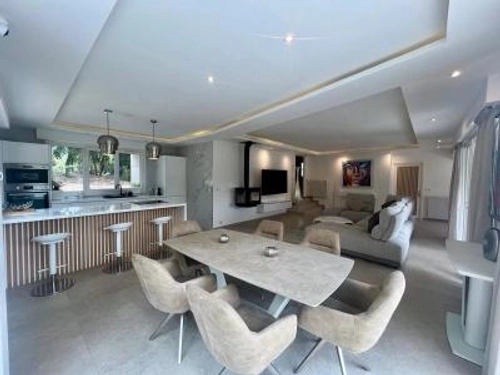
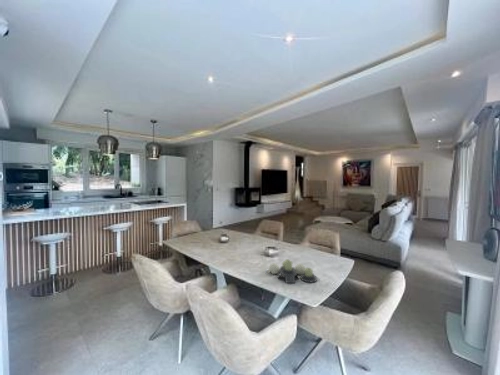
+ candle holder (290, 266)
